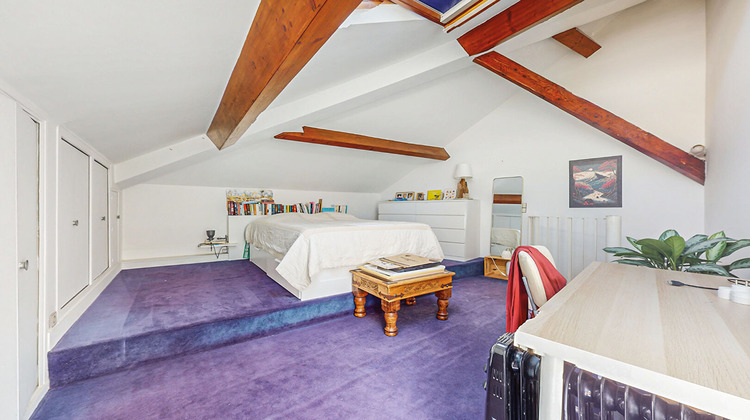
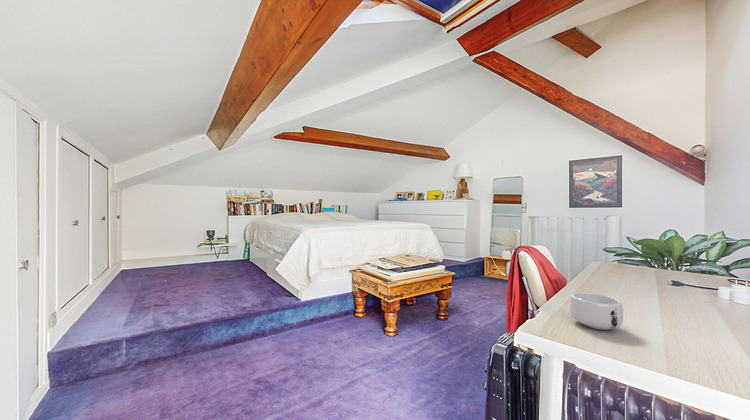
+ mug (598, 310)
